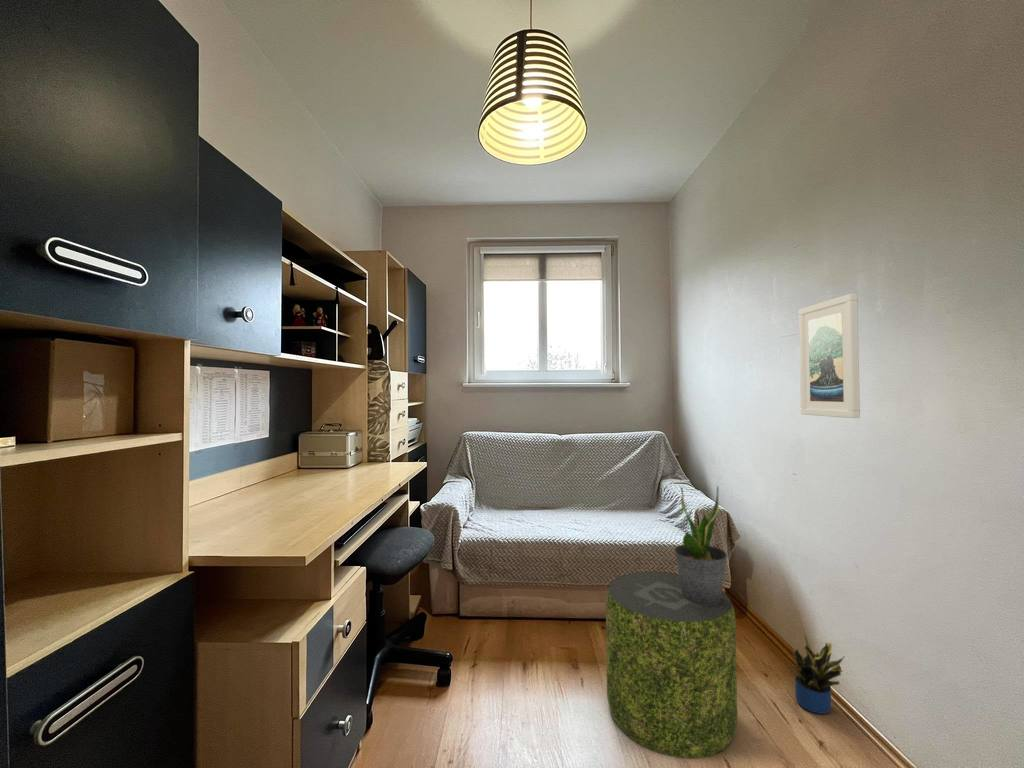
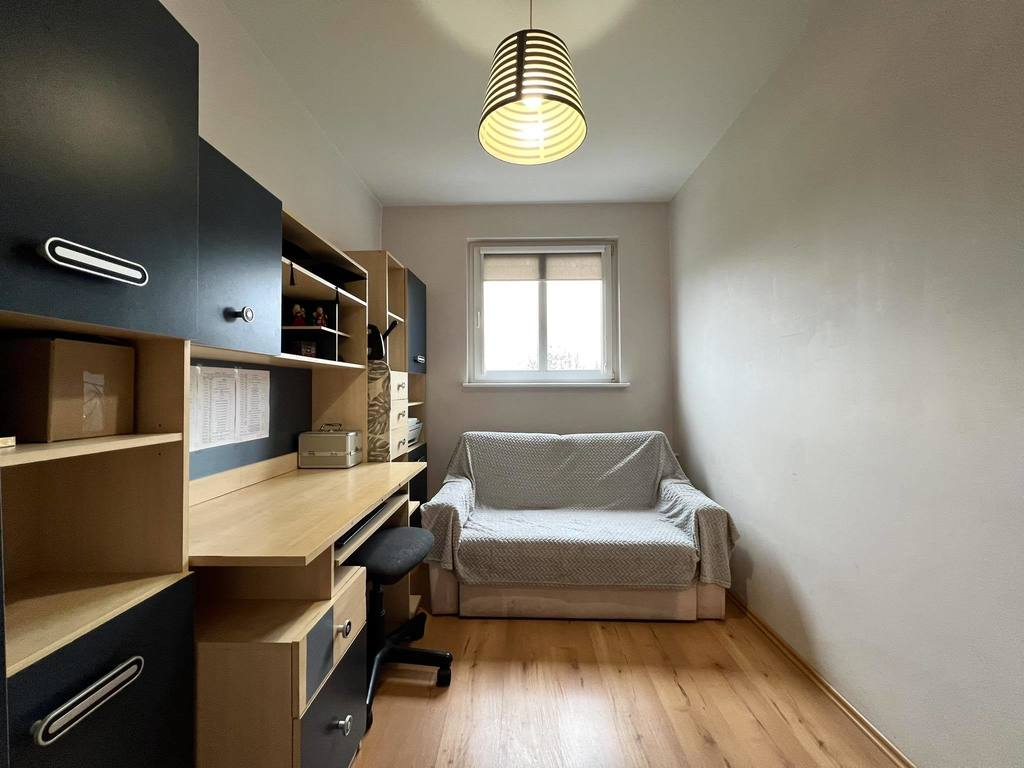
- pouf (668, 653)
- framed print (826, 358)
- potted plant (821, 669)
- potted plant (700, 541)
